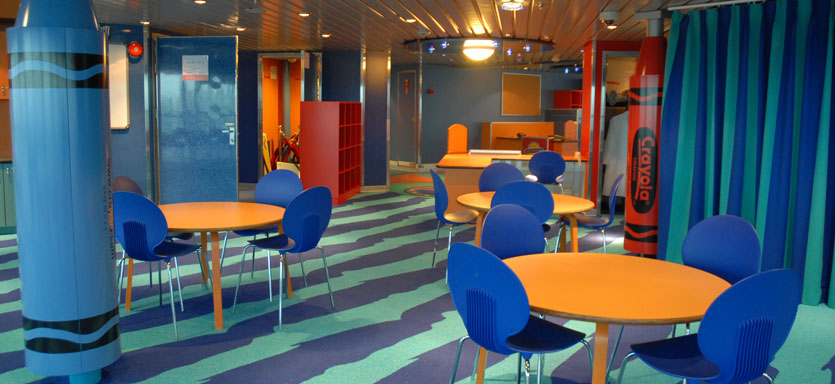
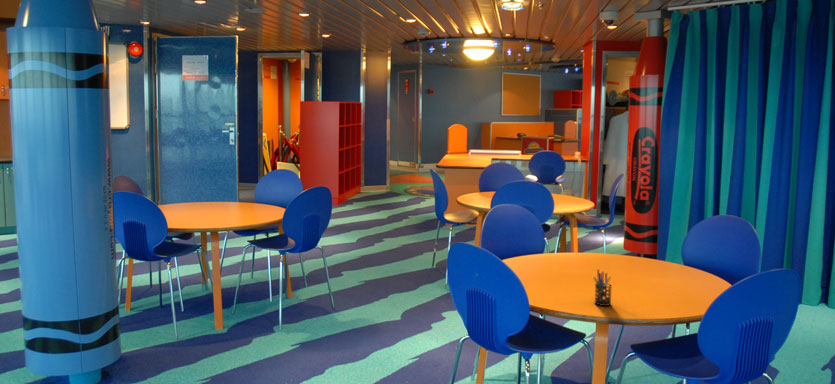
+ pen holder (601, 287)
